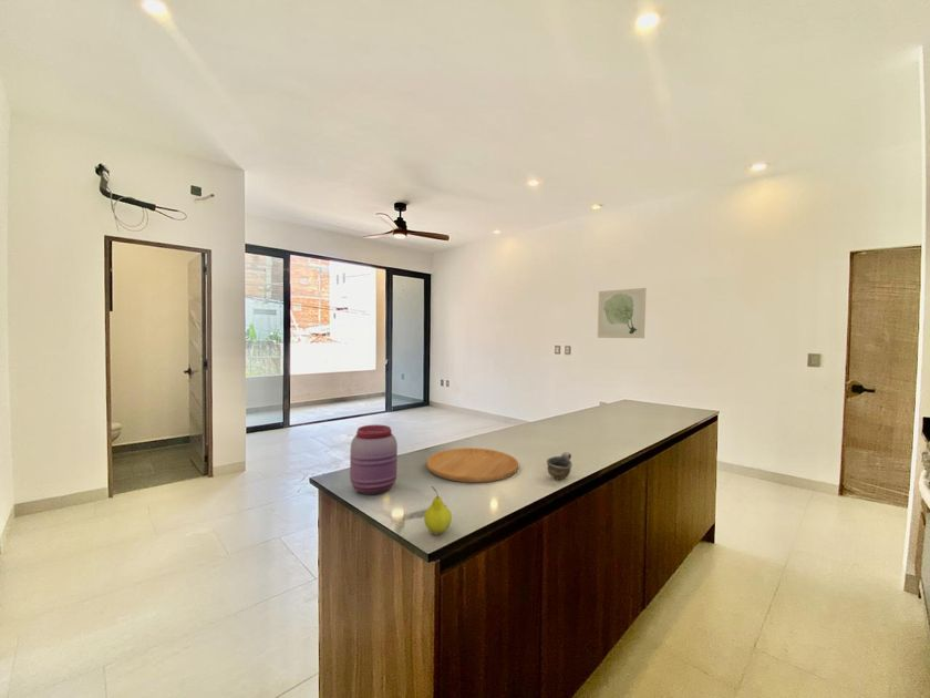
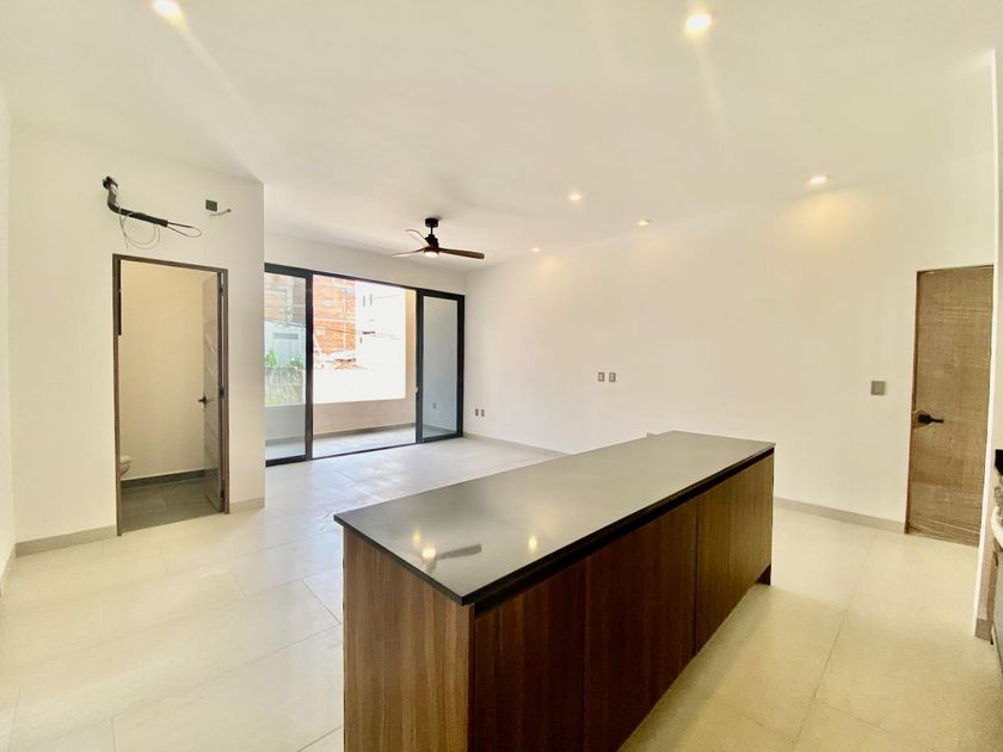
- cutting board (472, 463)
- cup (560, 465)
- wall art (620, 314)
- fruit (437, 509)
- jar (373, 459)
